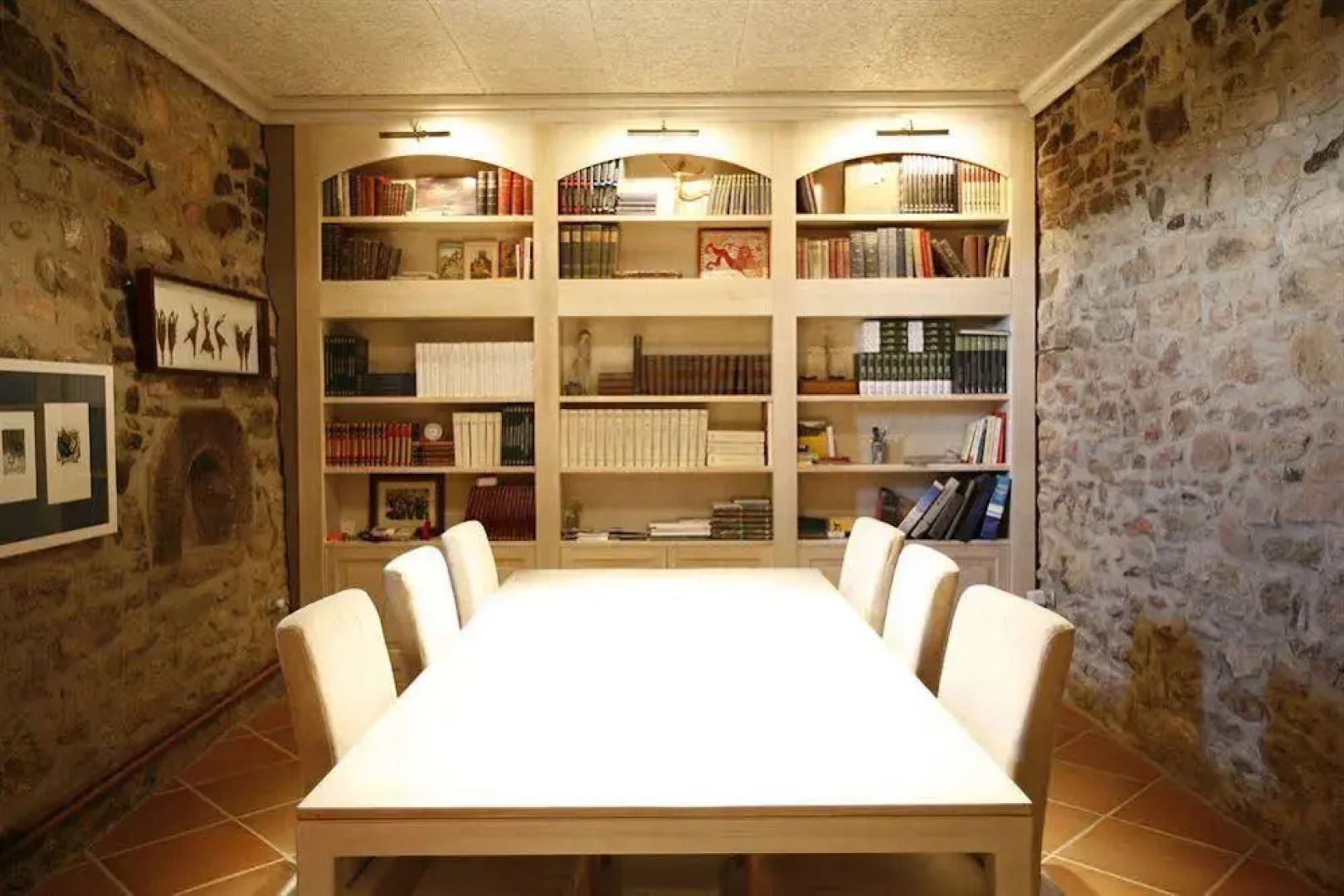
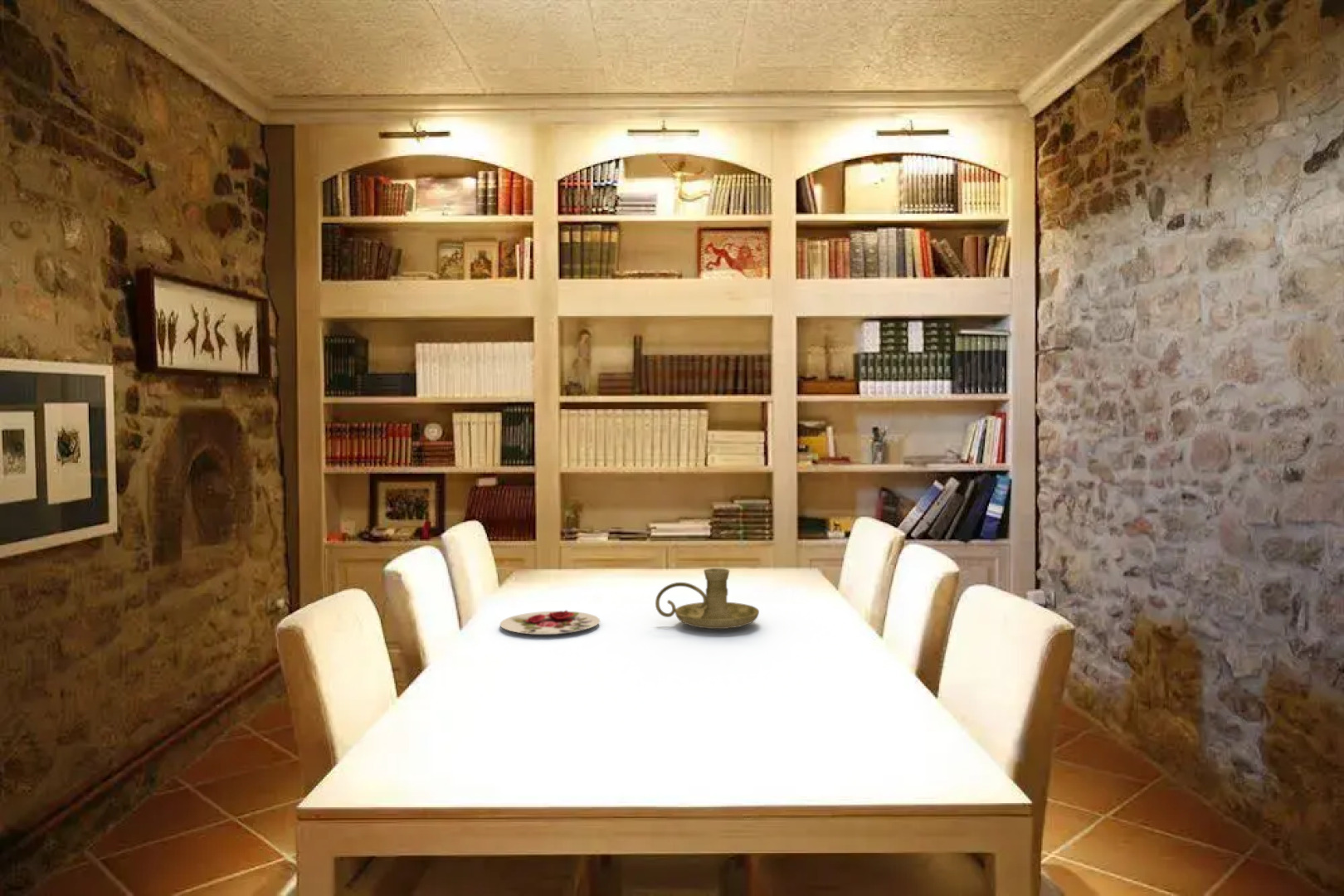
+ candle holder (707, 597)
+ plate (550, 621)
